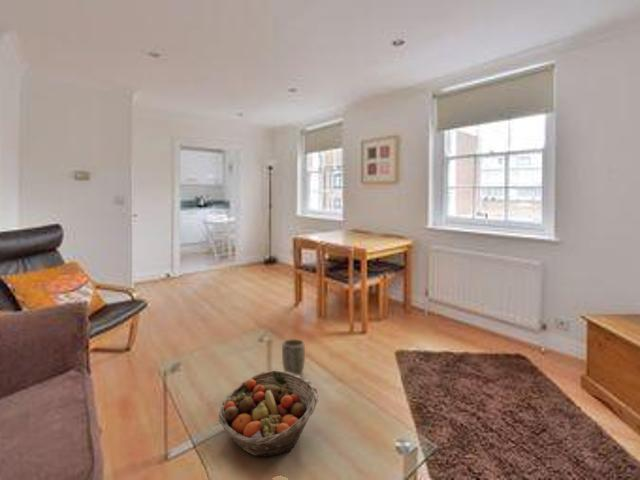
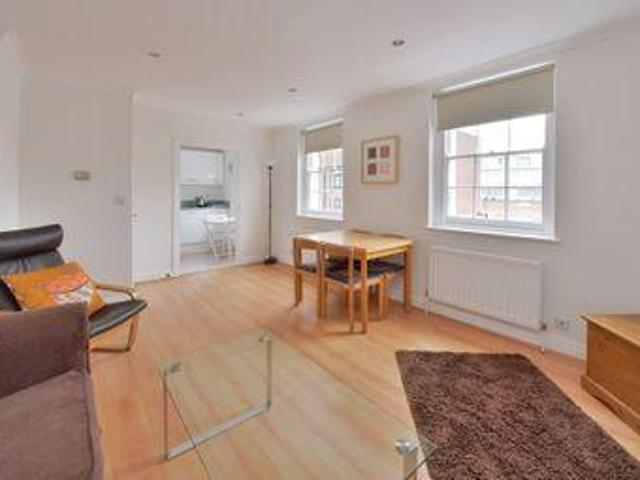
- fruit basket (268, 410)
- plant pot (293, 359)
